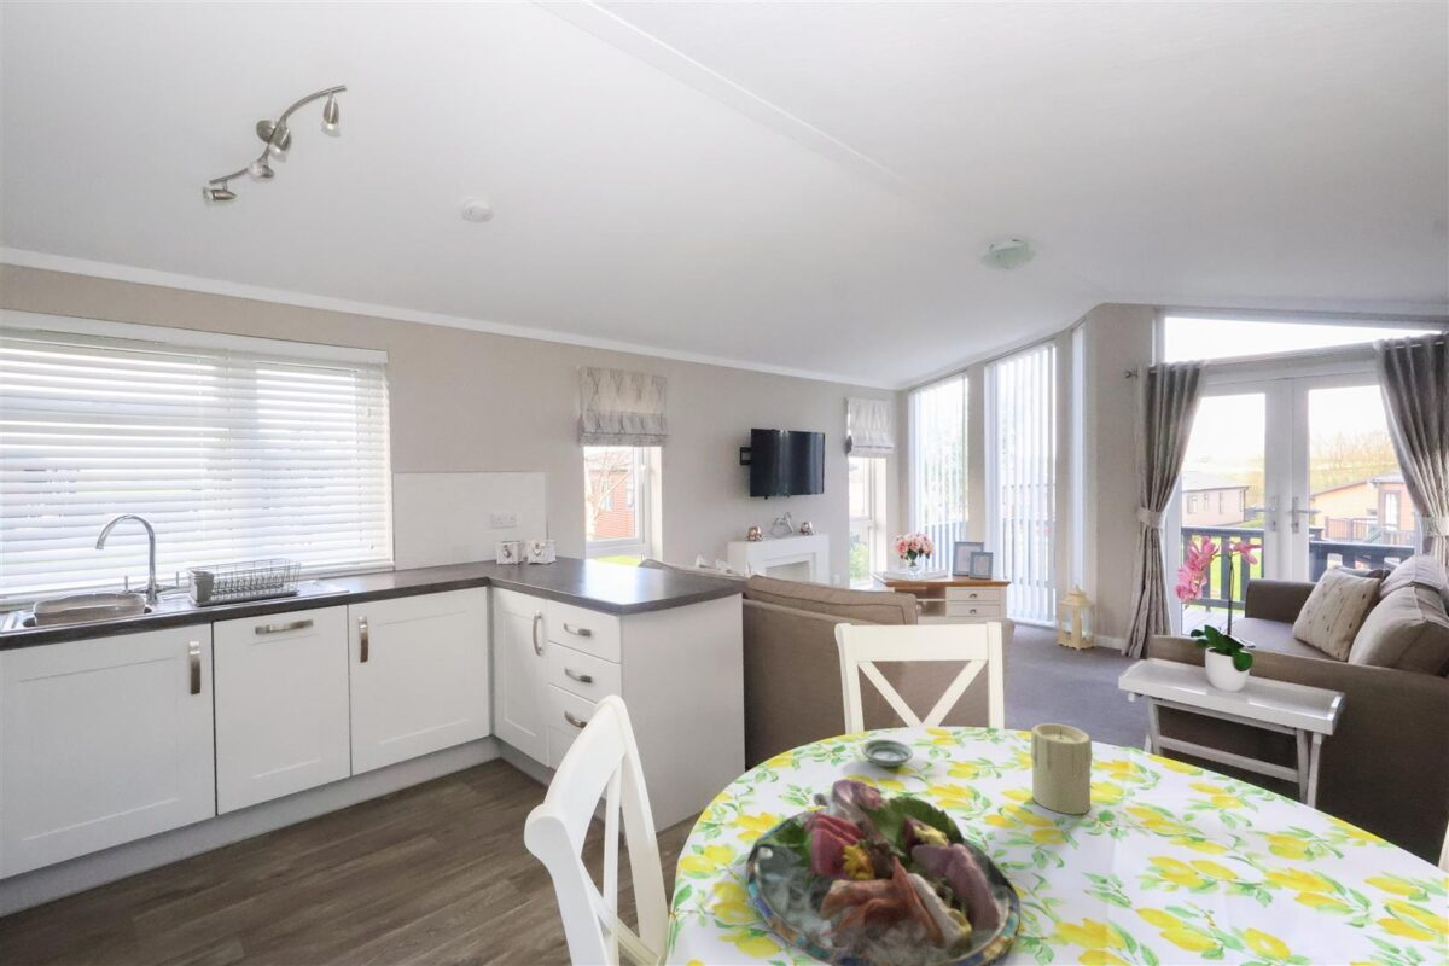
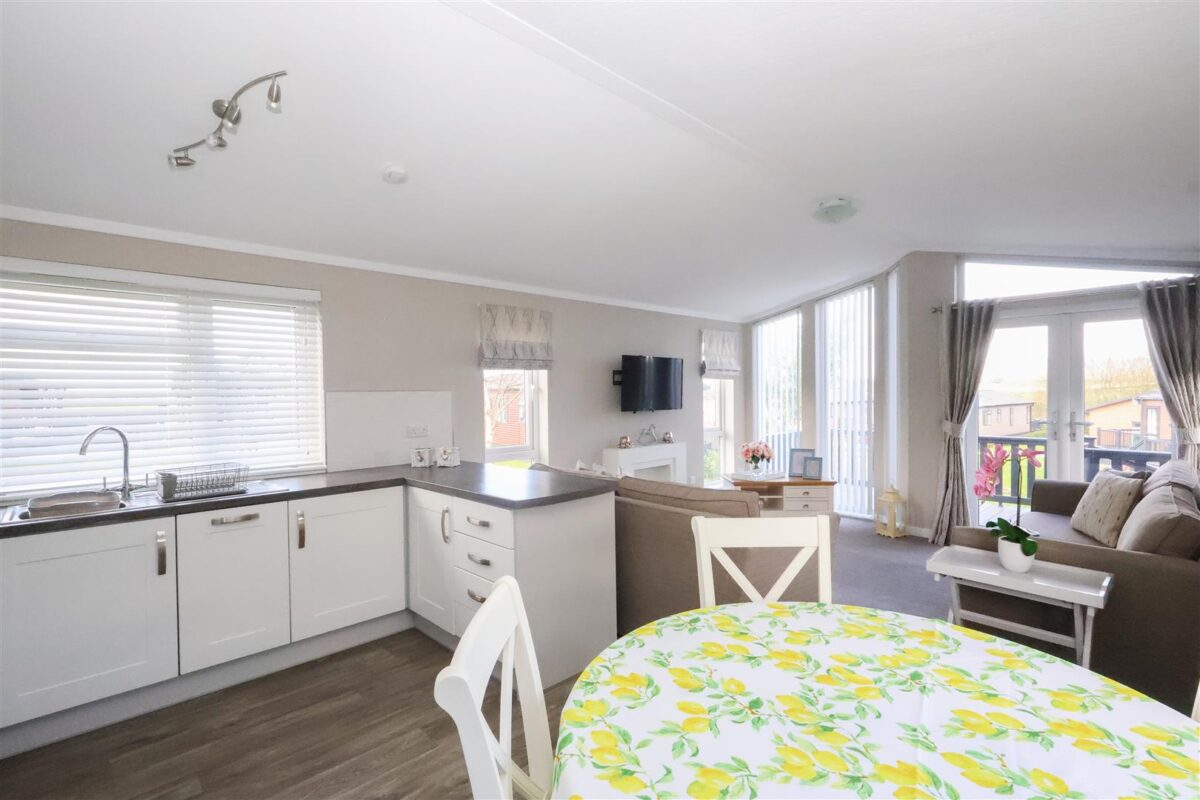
- saucer (886, 755)
- candle (1061, 764)
- platter (875, 844)
